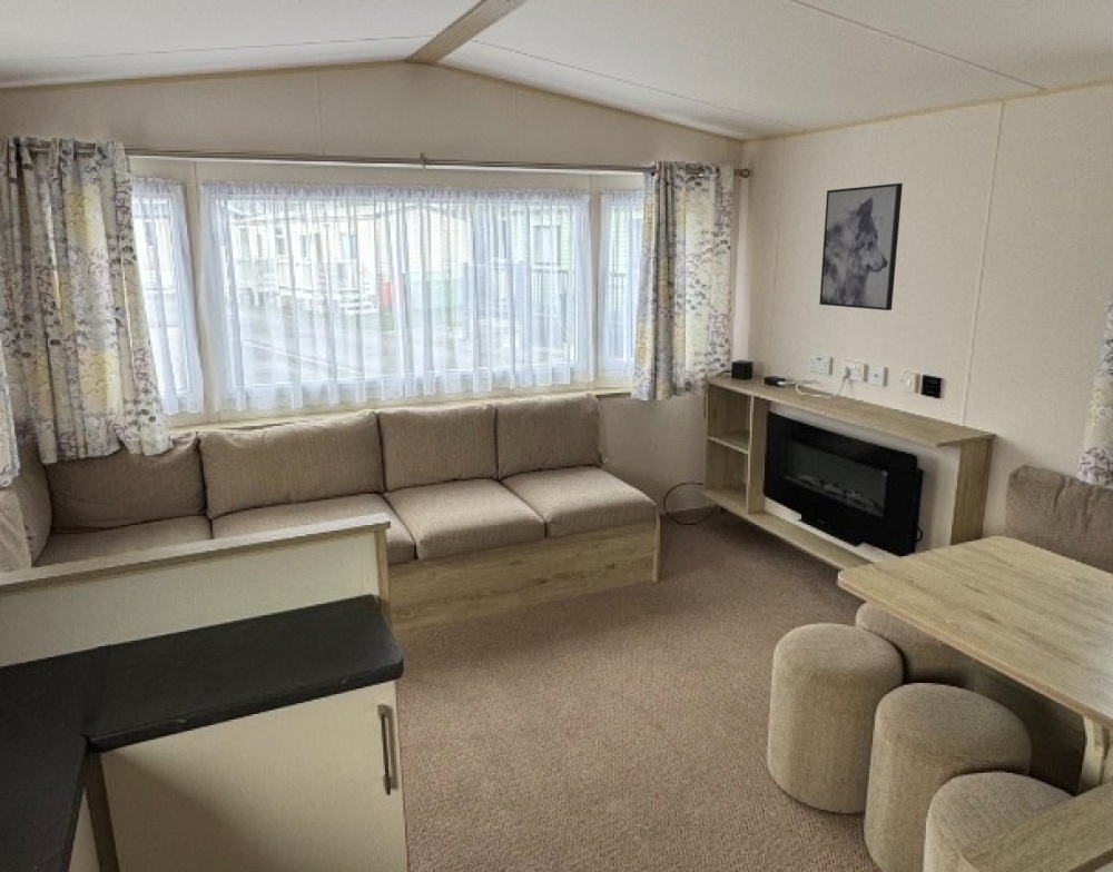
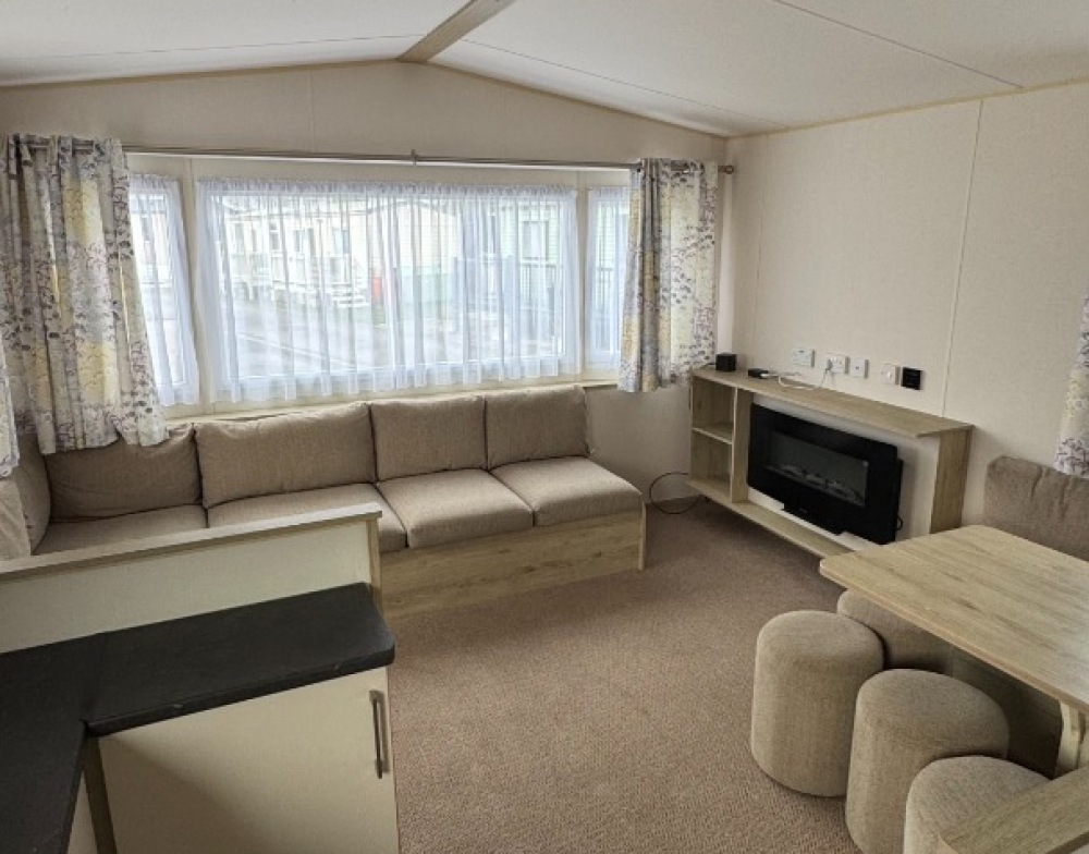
- wall art (858, 248)
